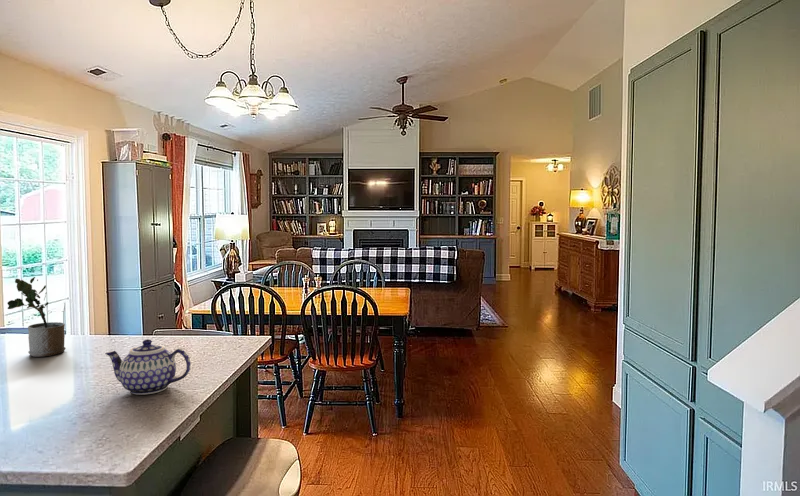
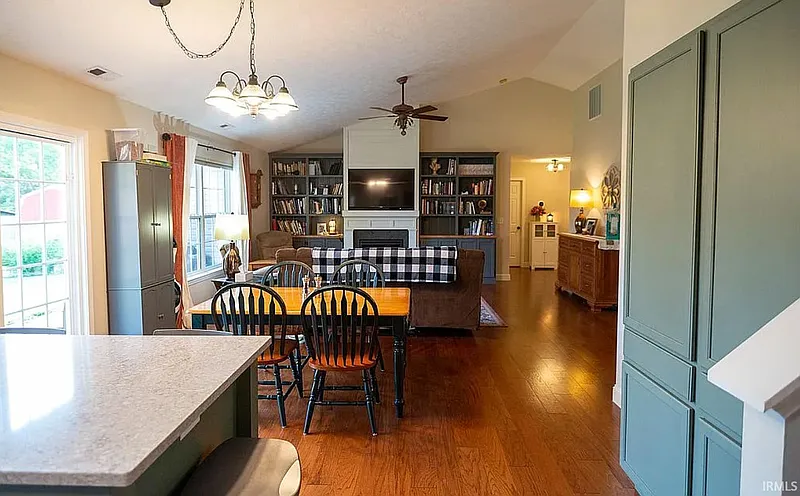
- potted plant (40, 314)
- teapot (147, 364)
